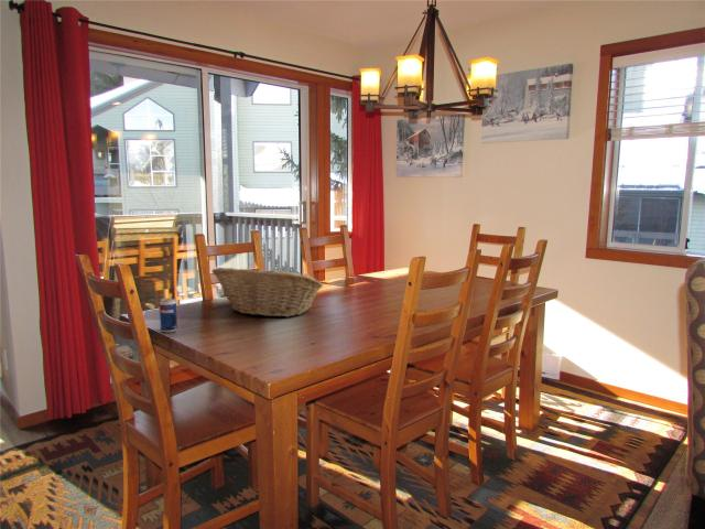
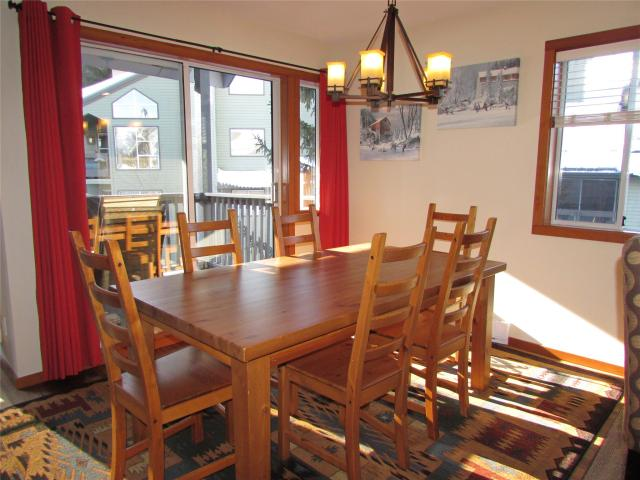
- beverage can (167, 314)
- fruit basket (268, 287)
